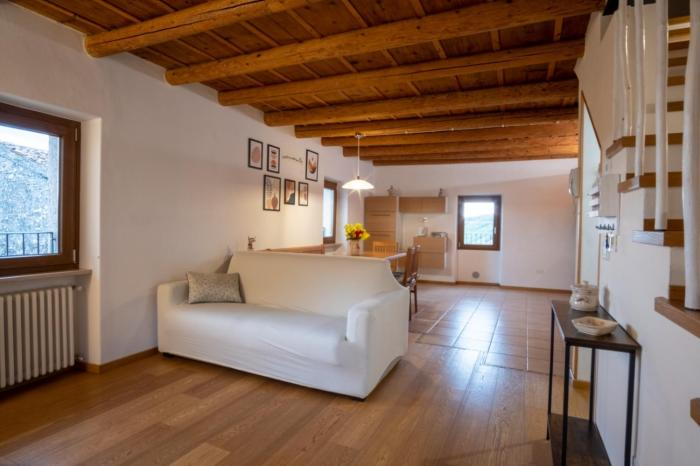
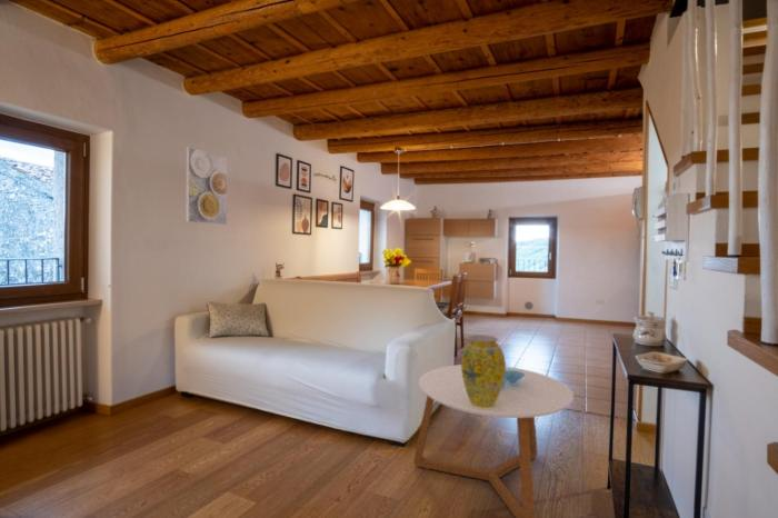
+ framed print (207, 188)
+ coffee table (493, 416)
+ decorative bowl (507, 373)
+ vase (482, 370)
